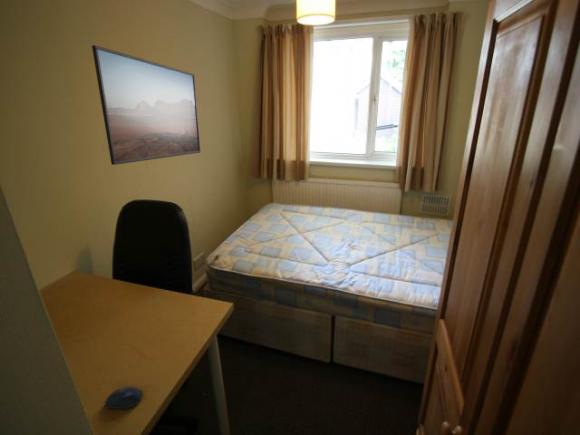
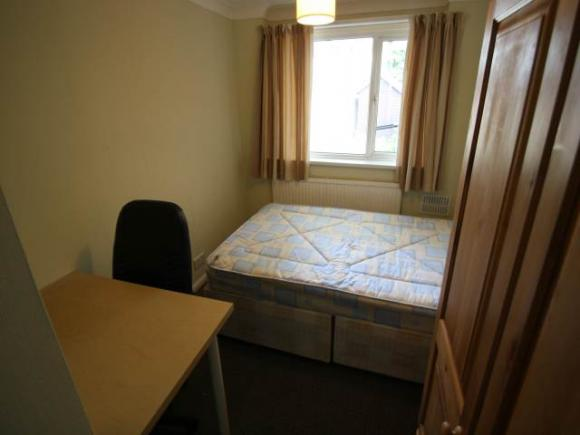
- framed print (159, 112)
- computer mouse (124, 394)
